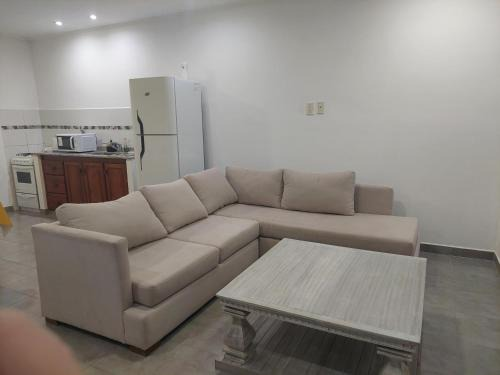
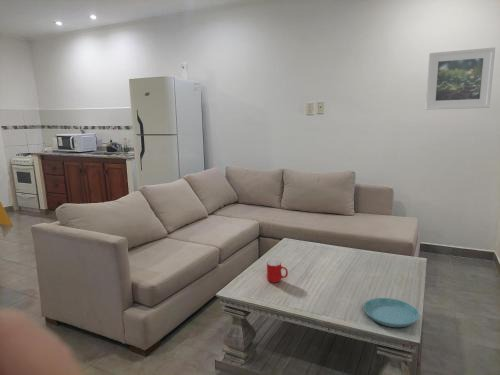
+ saucer (390, 313)
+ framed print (458, 80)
+ cup (277, 272)
